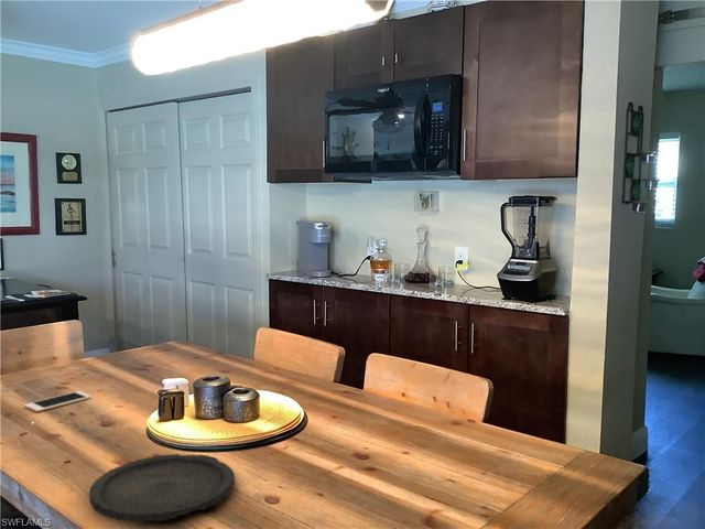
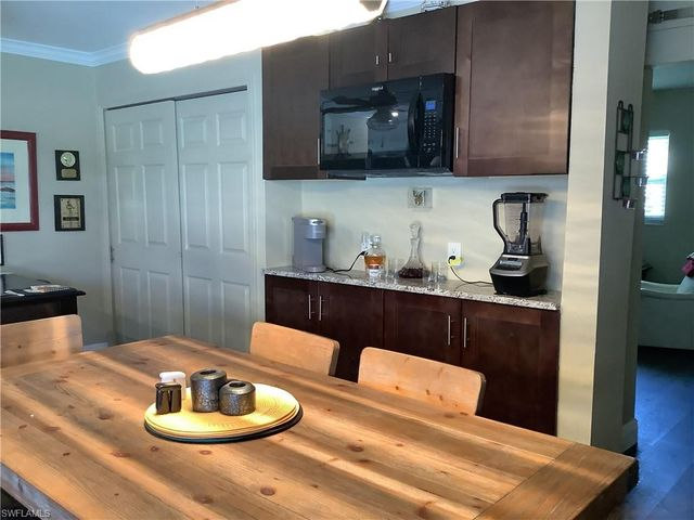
- cell phone (58, 400)
- plate (164, 486)
